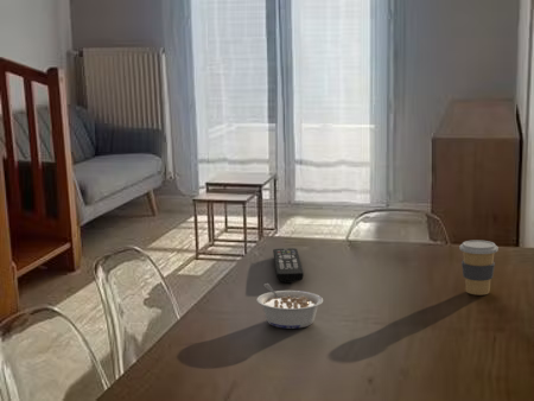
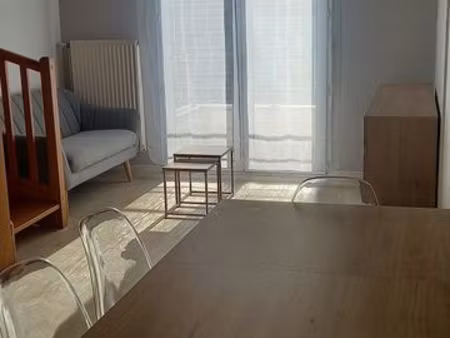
- legume (287, 307)
- coffee cup (478, 267)
- remote control (287, 263)
